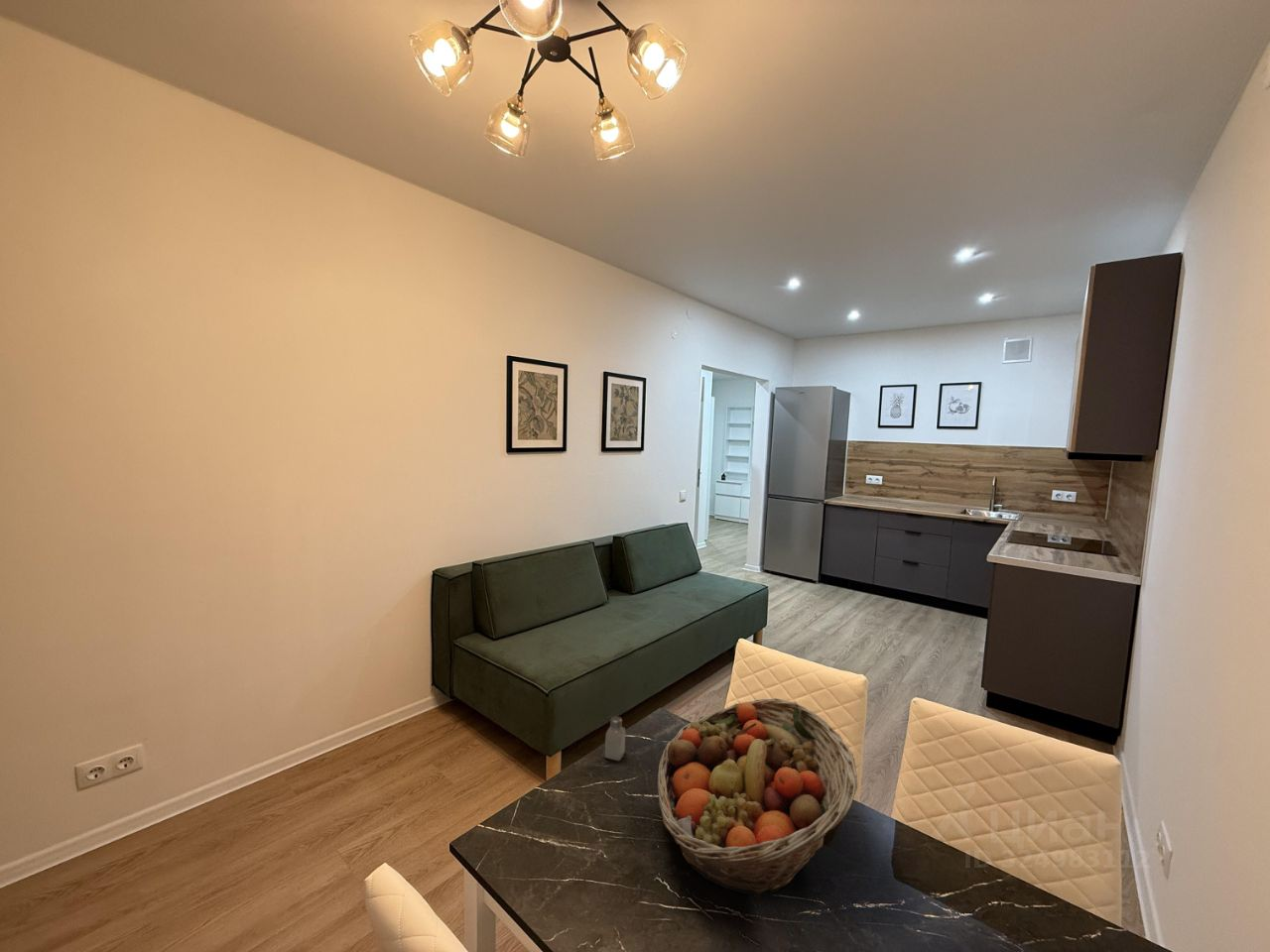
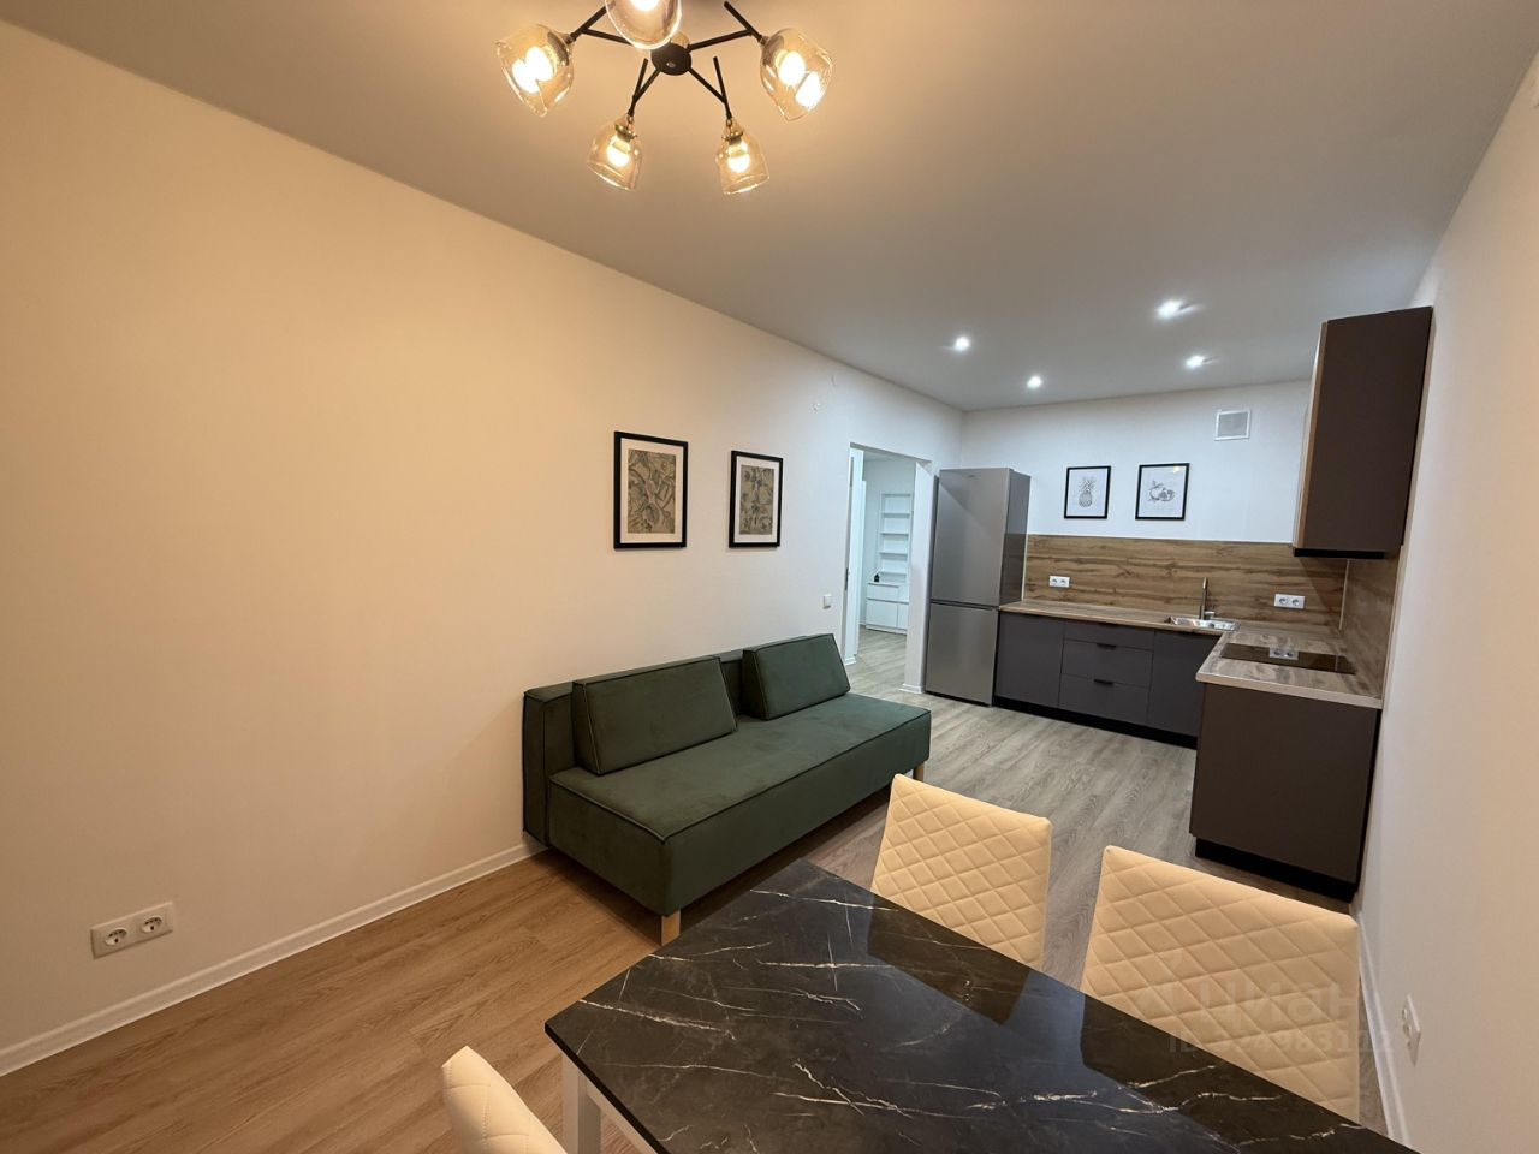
- saltshaker (615, 737)
- fruit basket (749, 780)
